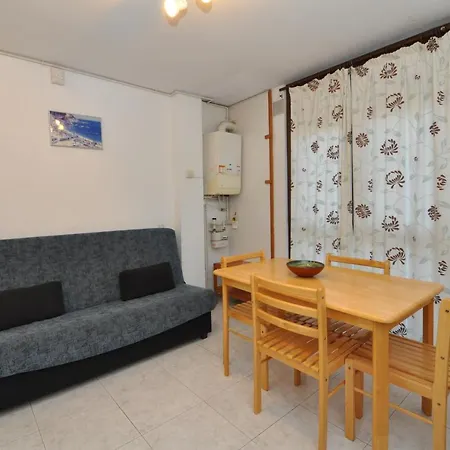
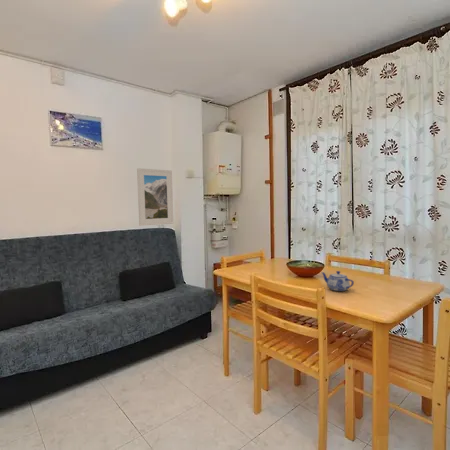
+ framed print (156, 197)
+ teapot (336, 279)
